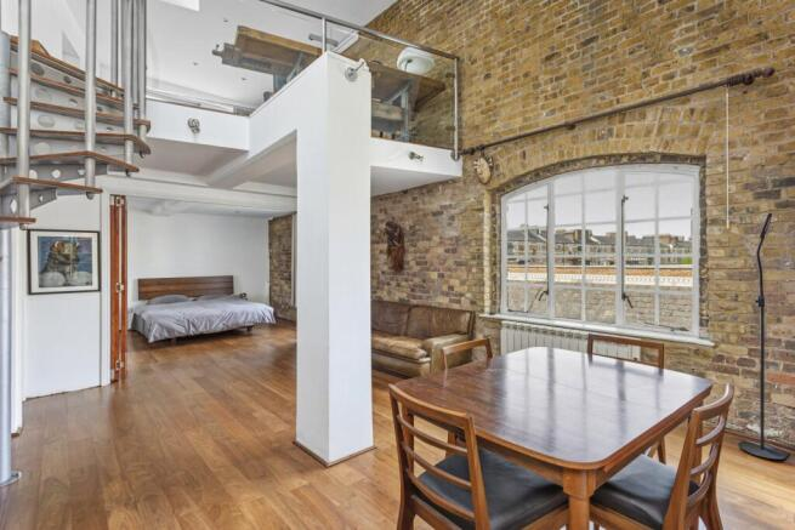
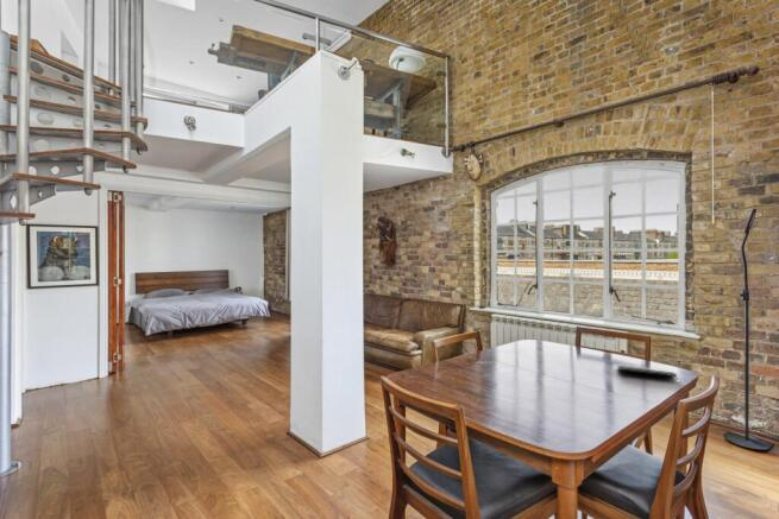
+ notepad (645, 371)
